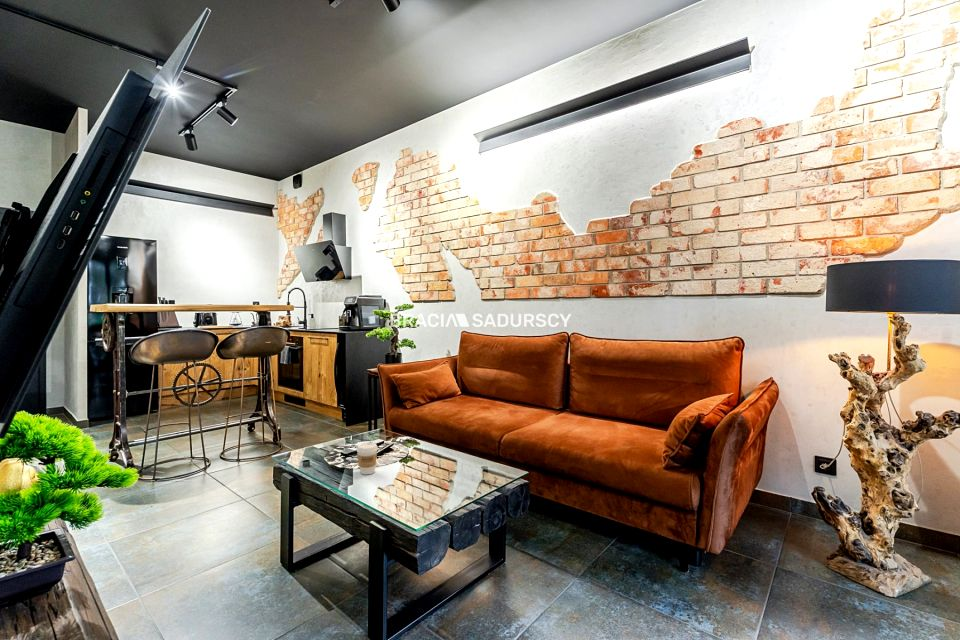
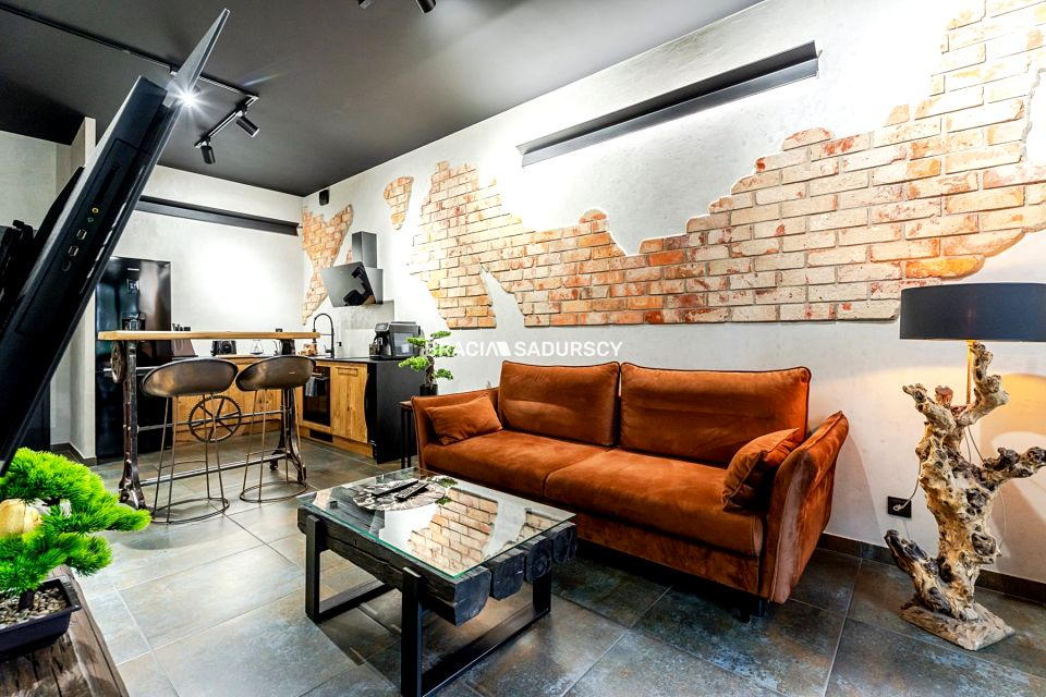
- coffee cup (367, 458)
